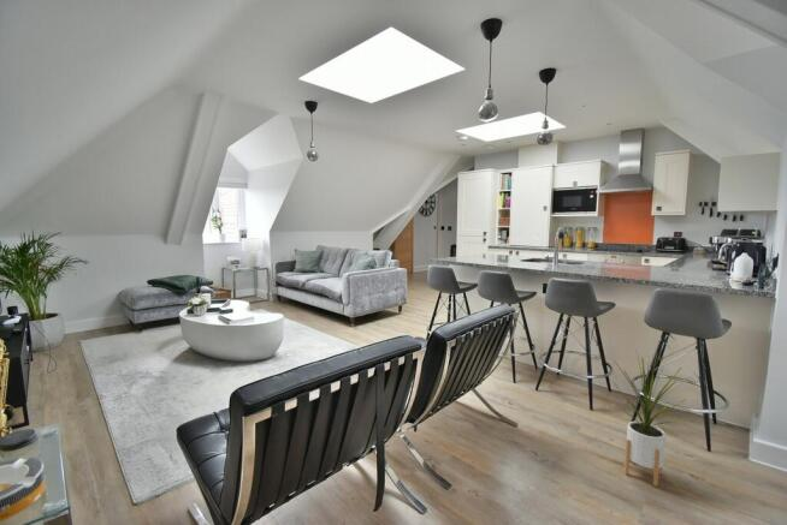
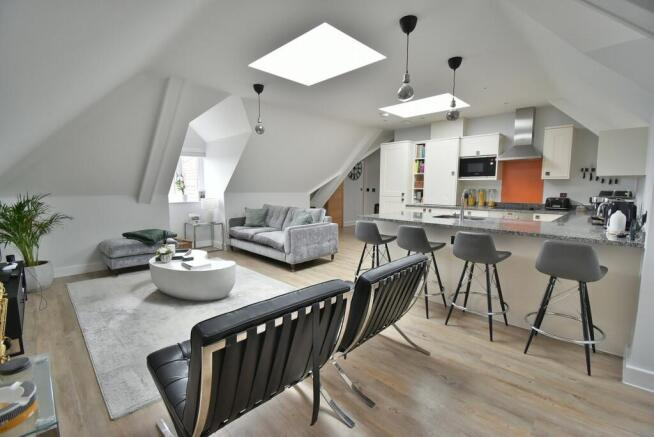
- house plant (646, 416)
